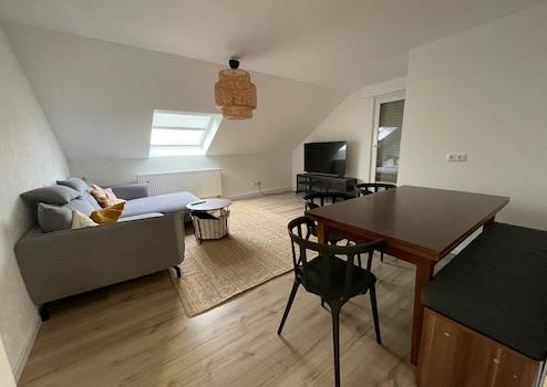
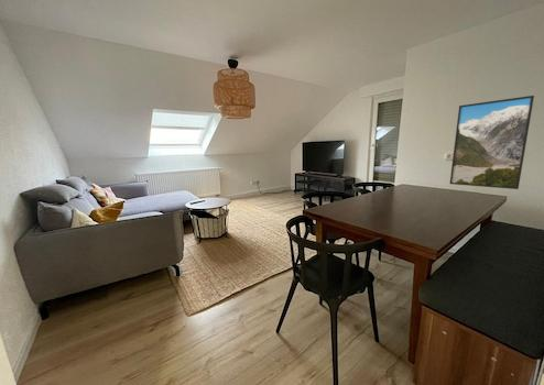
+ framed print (487, 144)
